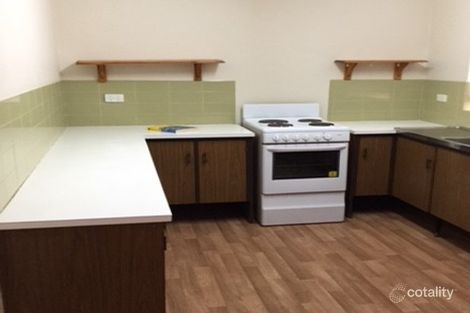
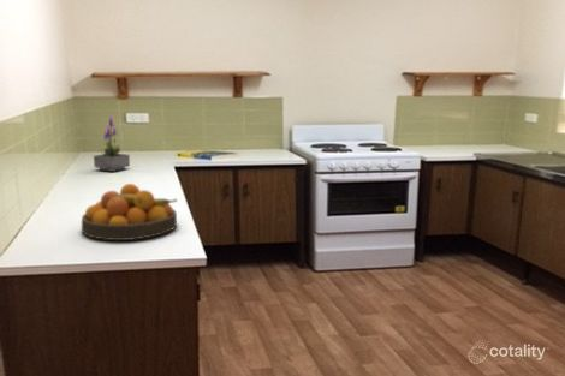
+ potted plant (111, 141)
+ fruit bowl (129, 208)
